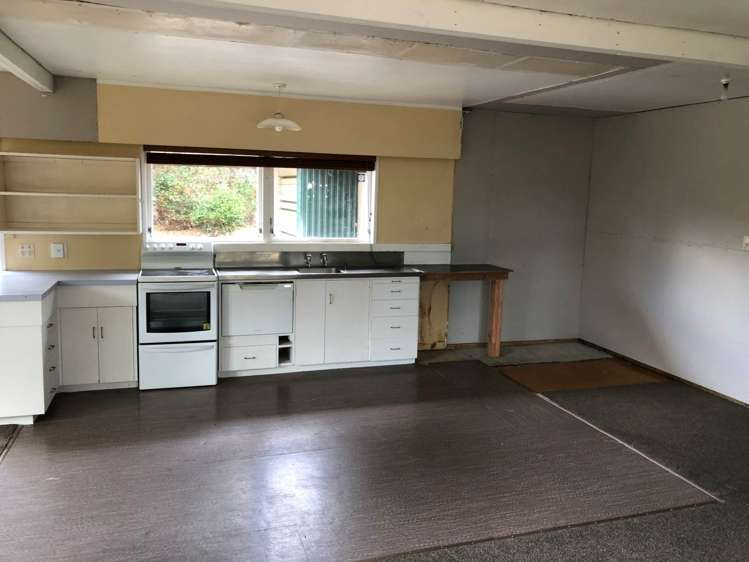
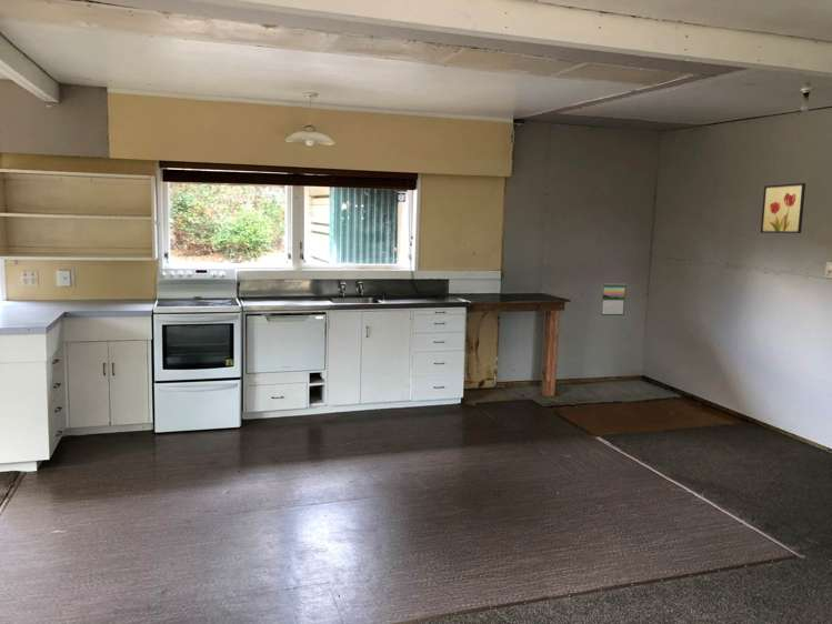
+ wall art (782, 209)
+ calendar (613, 299)
